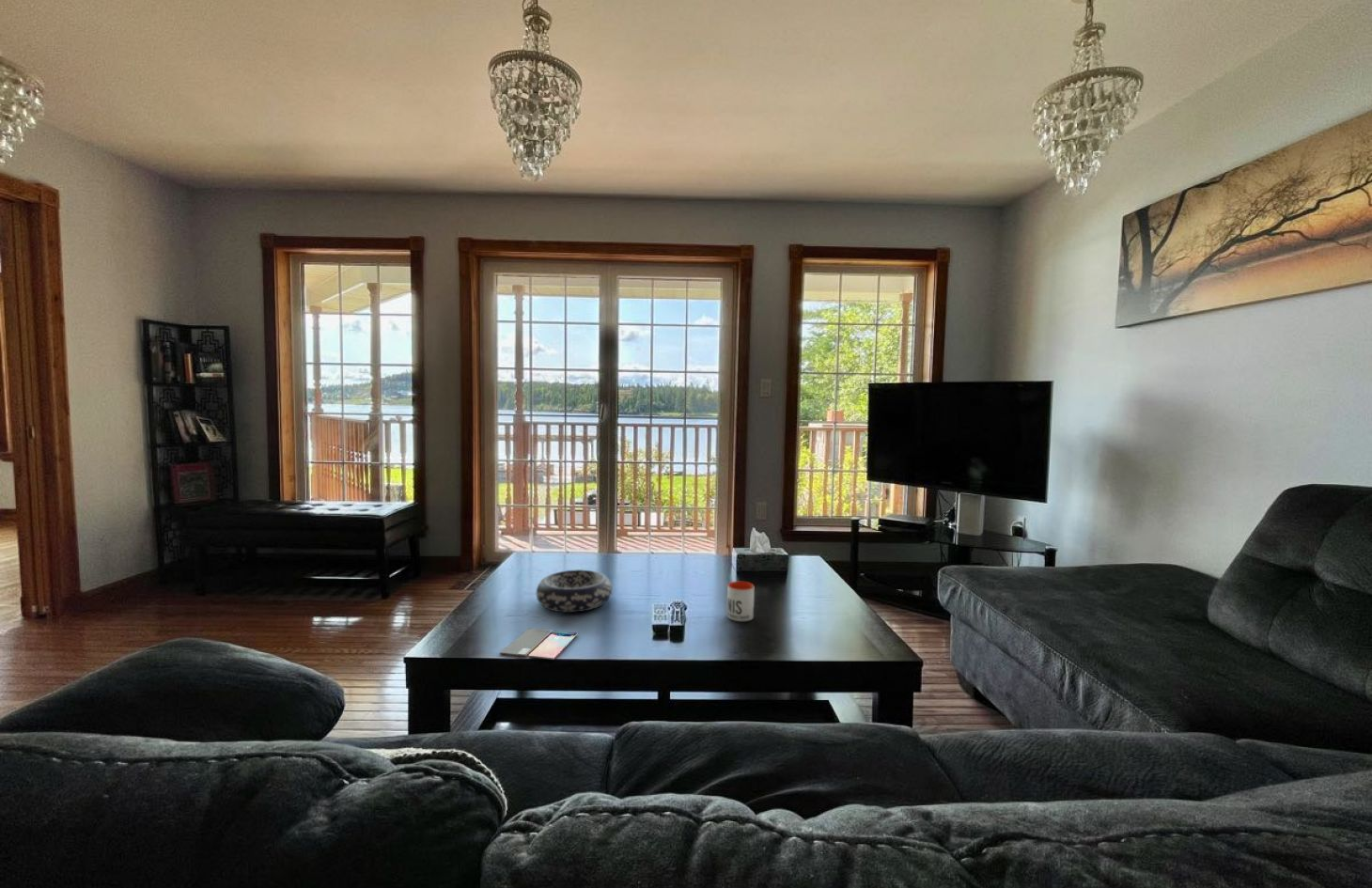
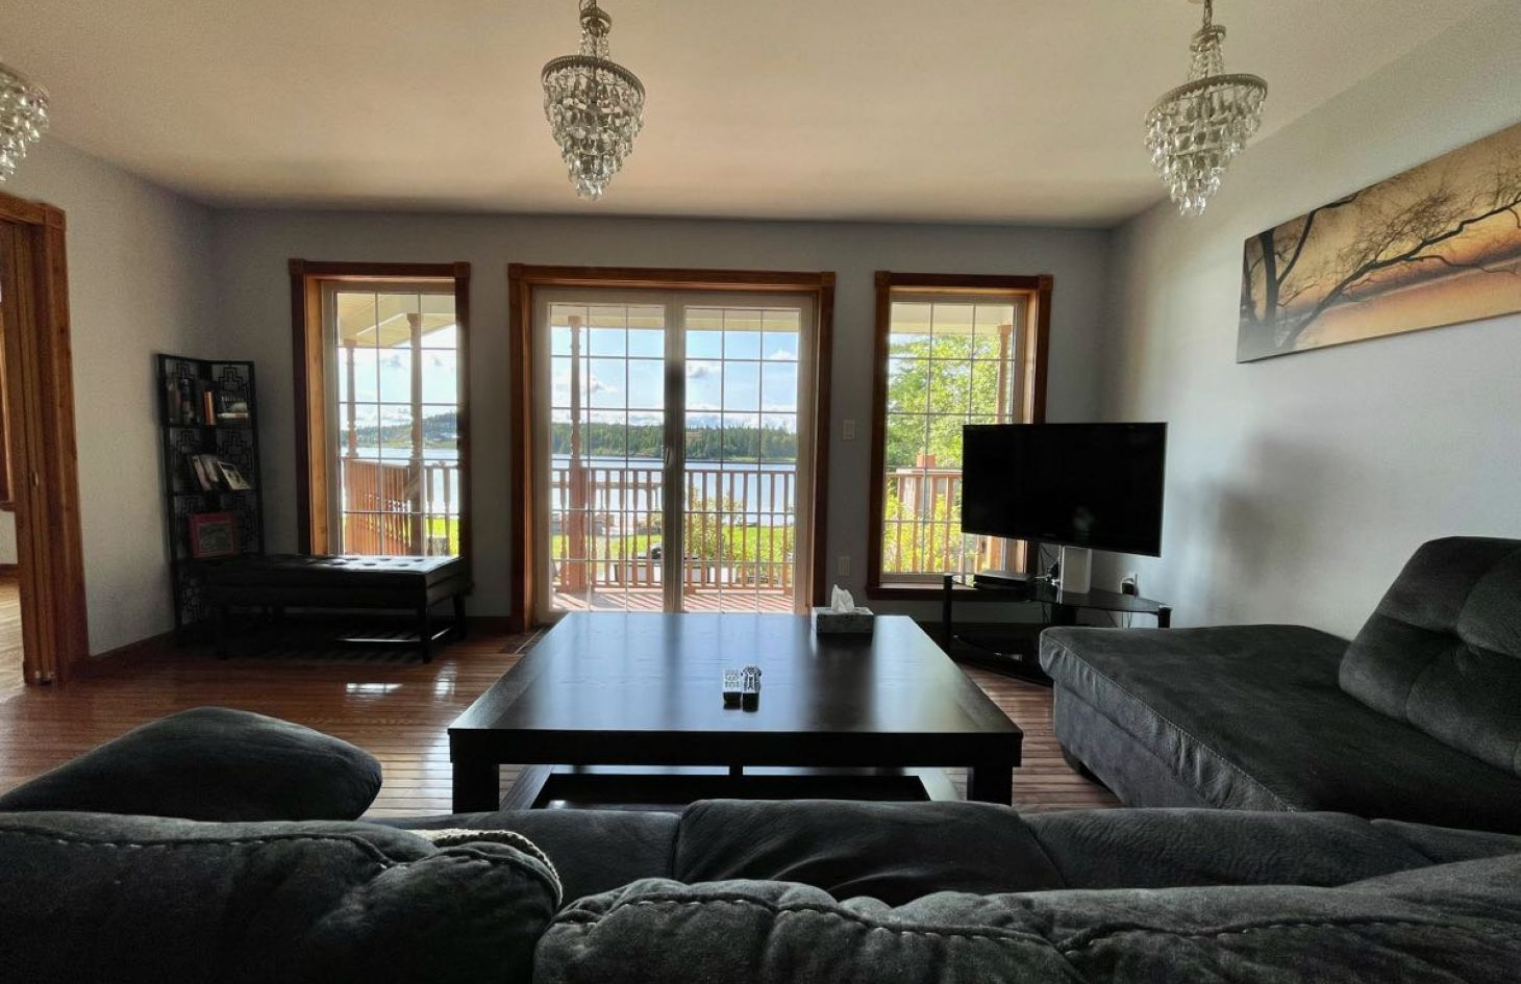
- mug (740, 599)
- smartphone (540, 642)
- decorative bowl (574, 590)
